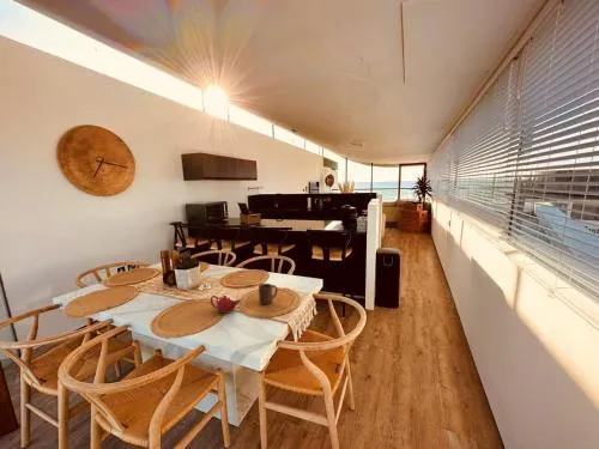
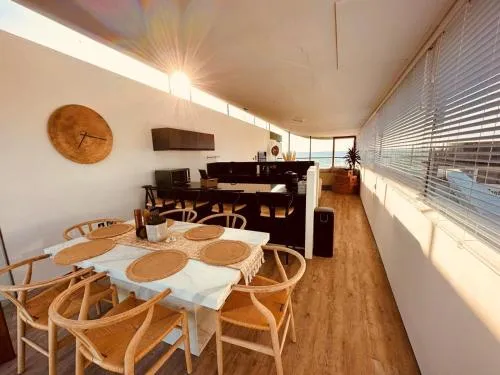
- teapot (224, 303)
- cup (267, 293)
